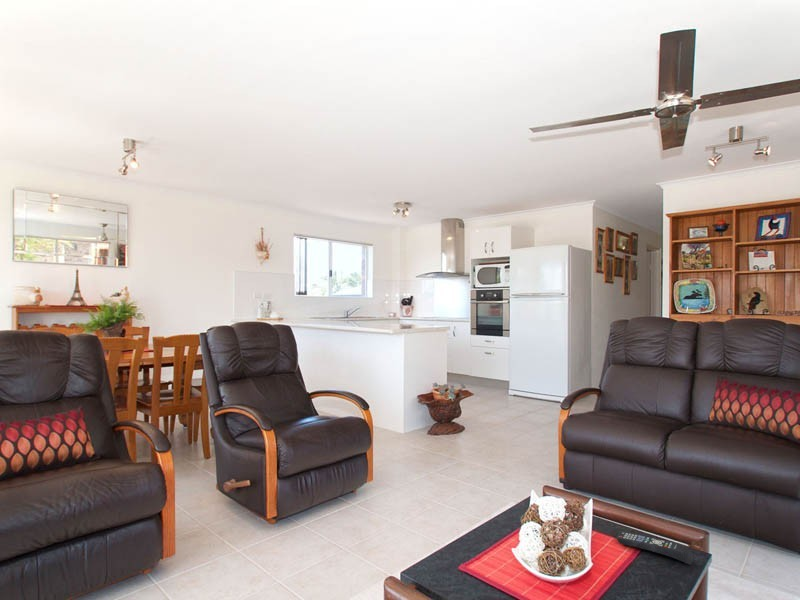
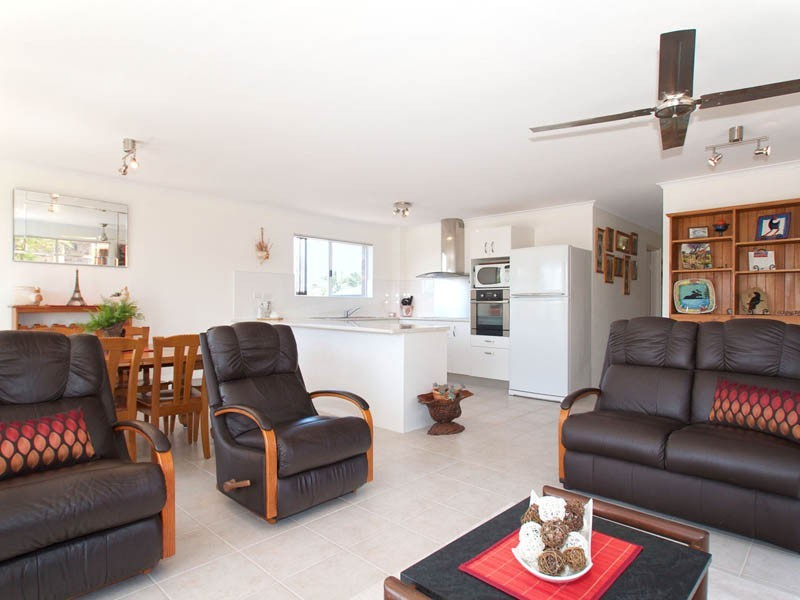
- remote control (653, 545)
